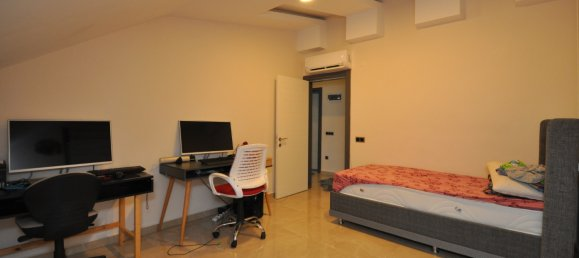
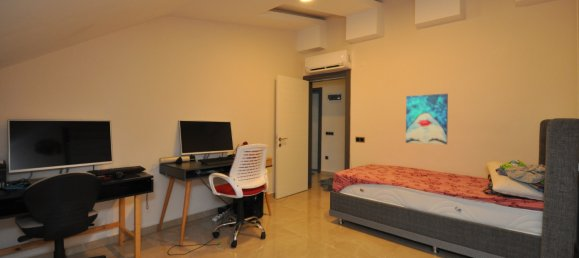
+ wall art (425, 119)
